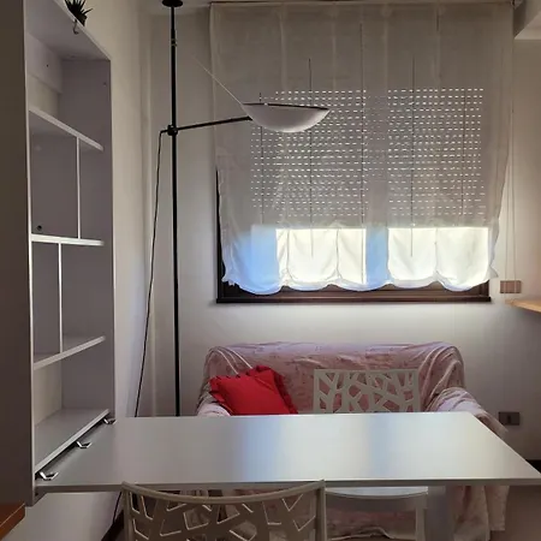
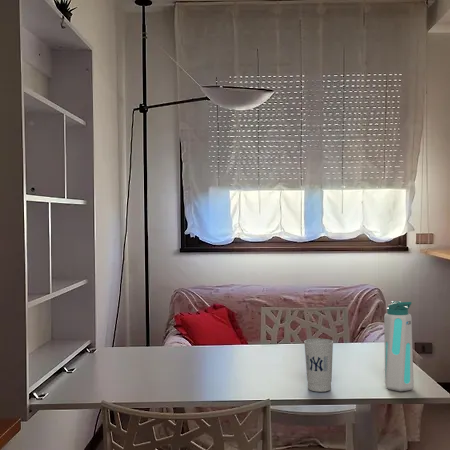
+ water bottle (399, 344)
+ cup (319, 365)
